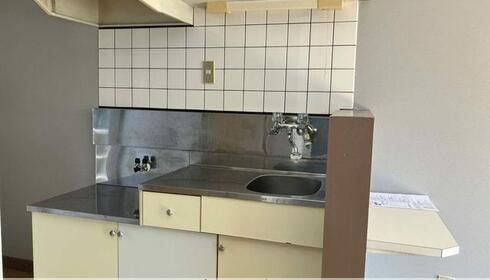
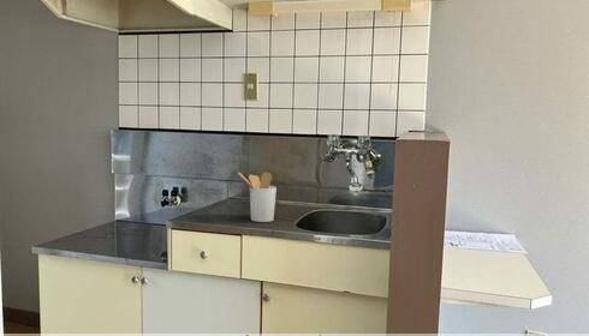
+ utensil holder (256, 194)
